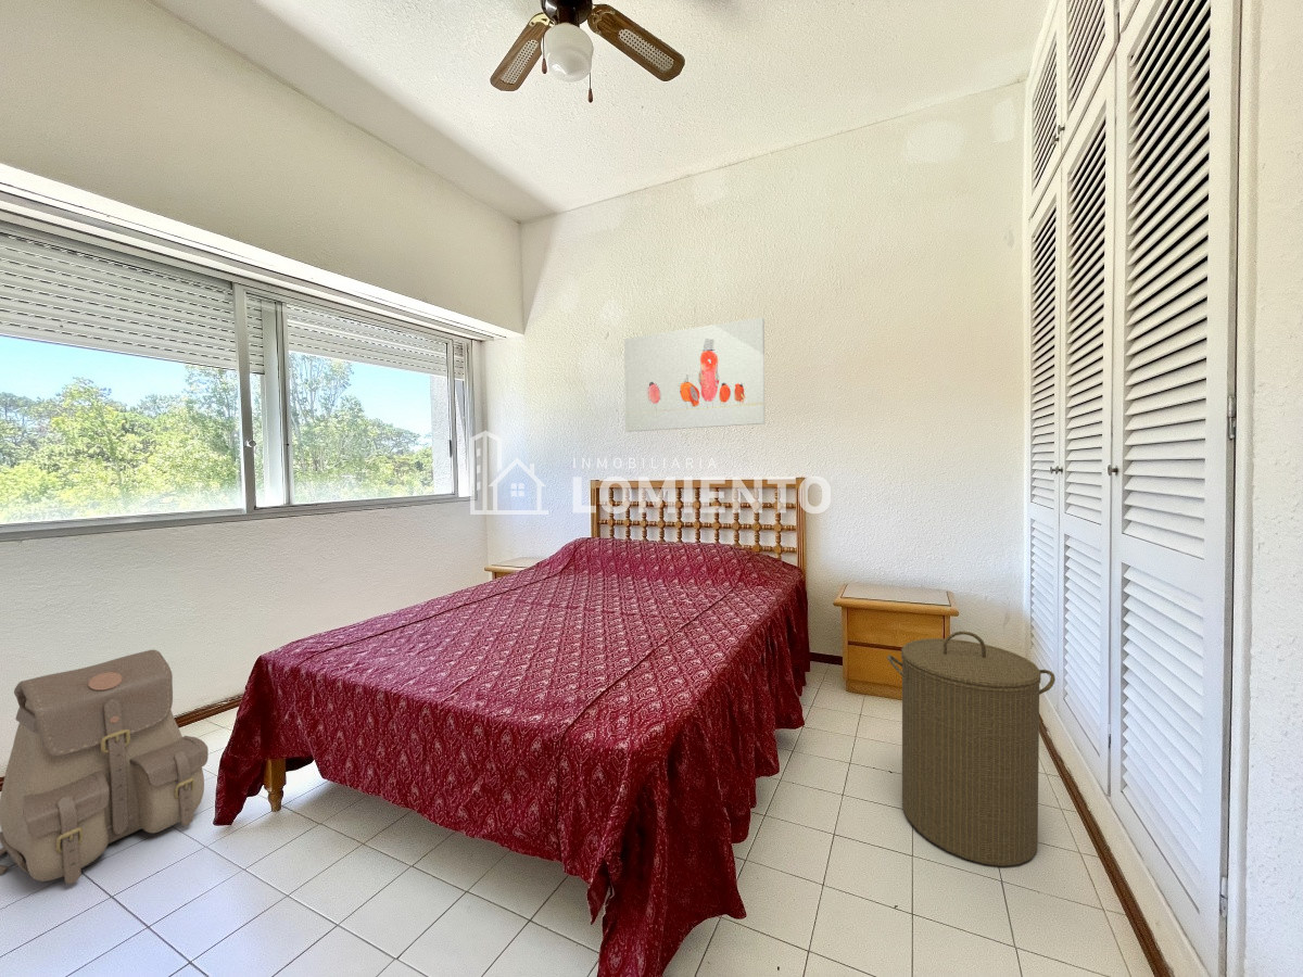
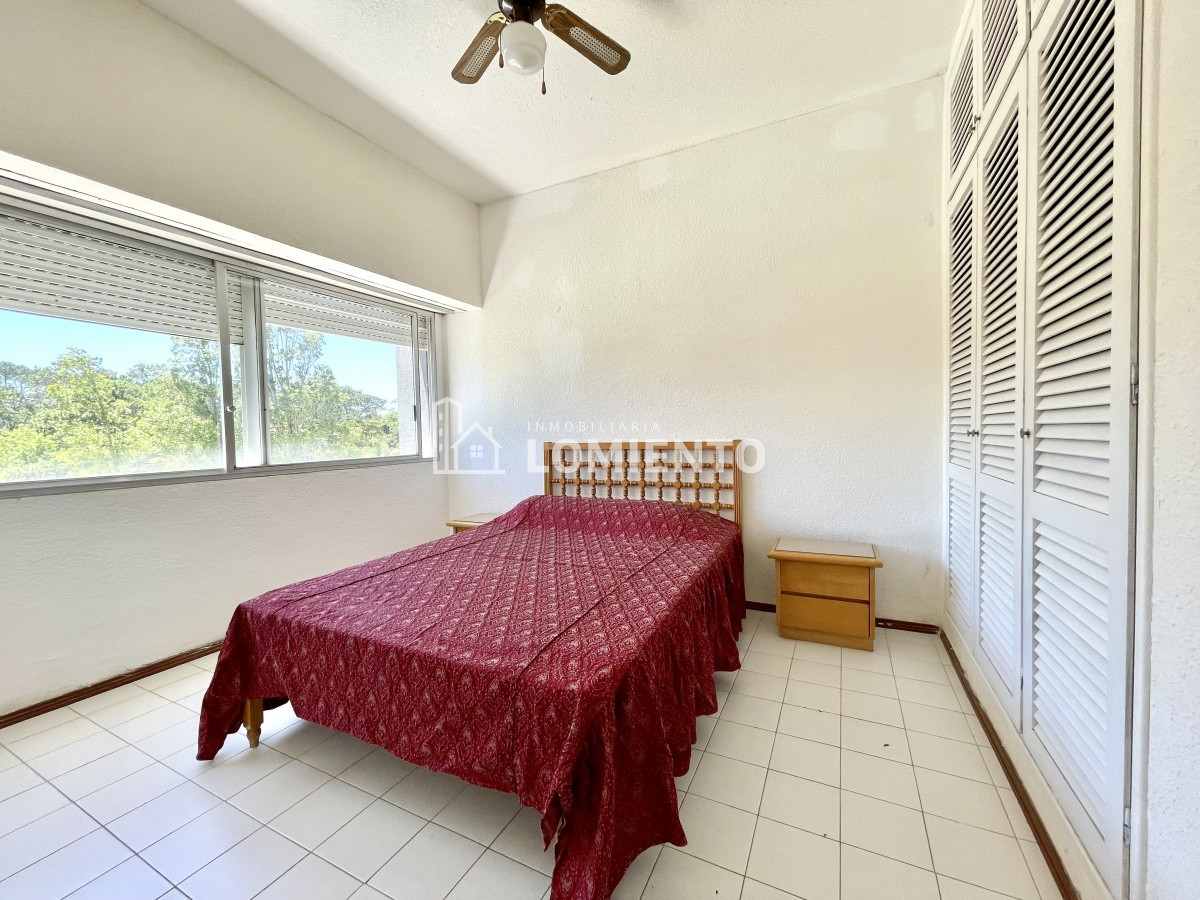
- backpack (99, 751)
- laundry hamper (966, 727)
- wall art (690, 378)
